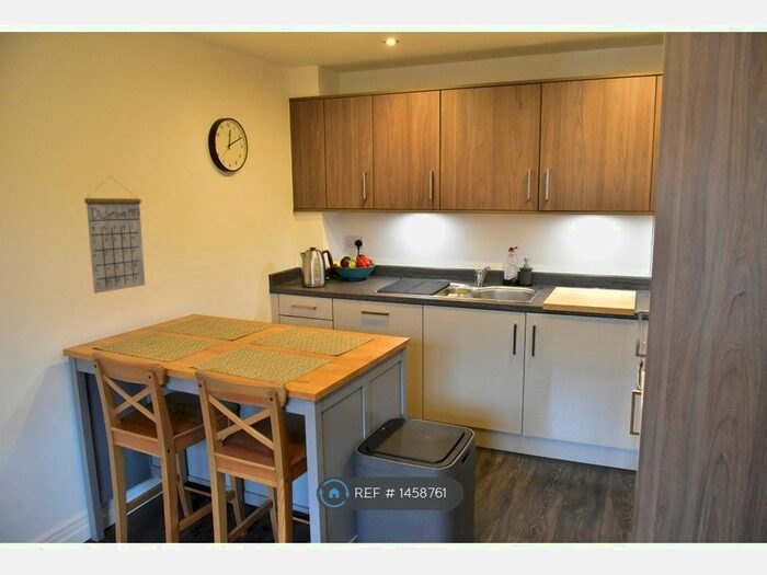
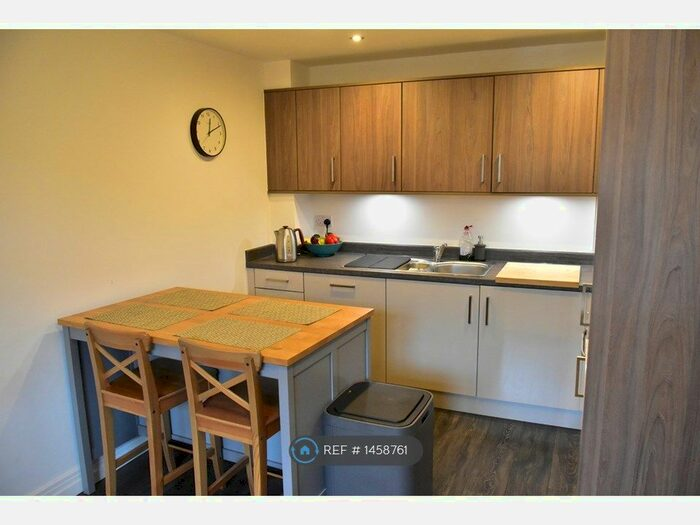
- calendar (116, 233)
